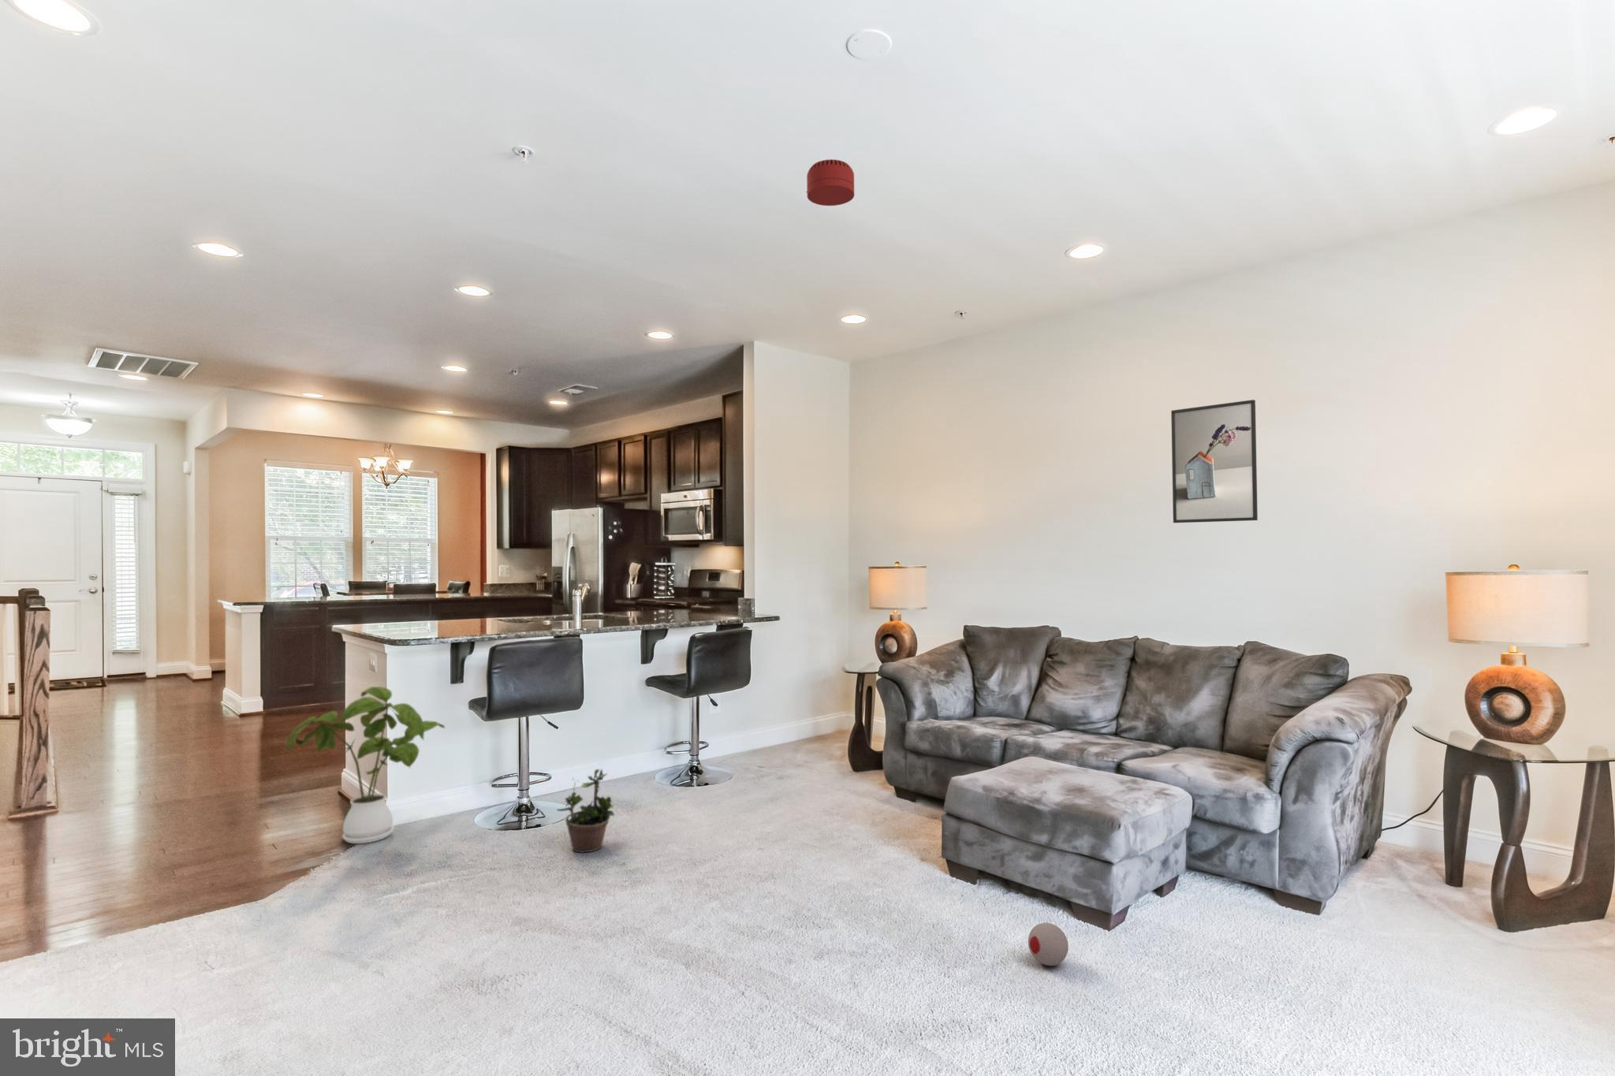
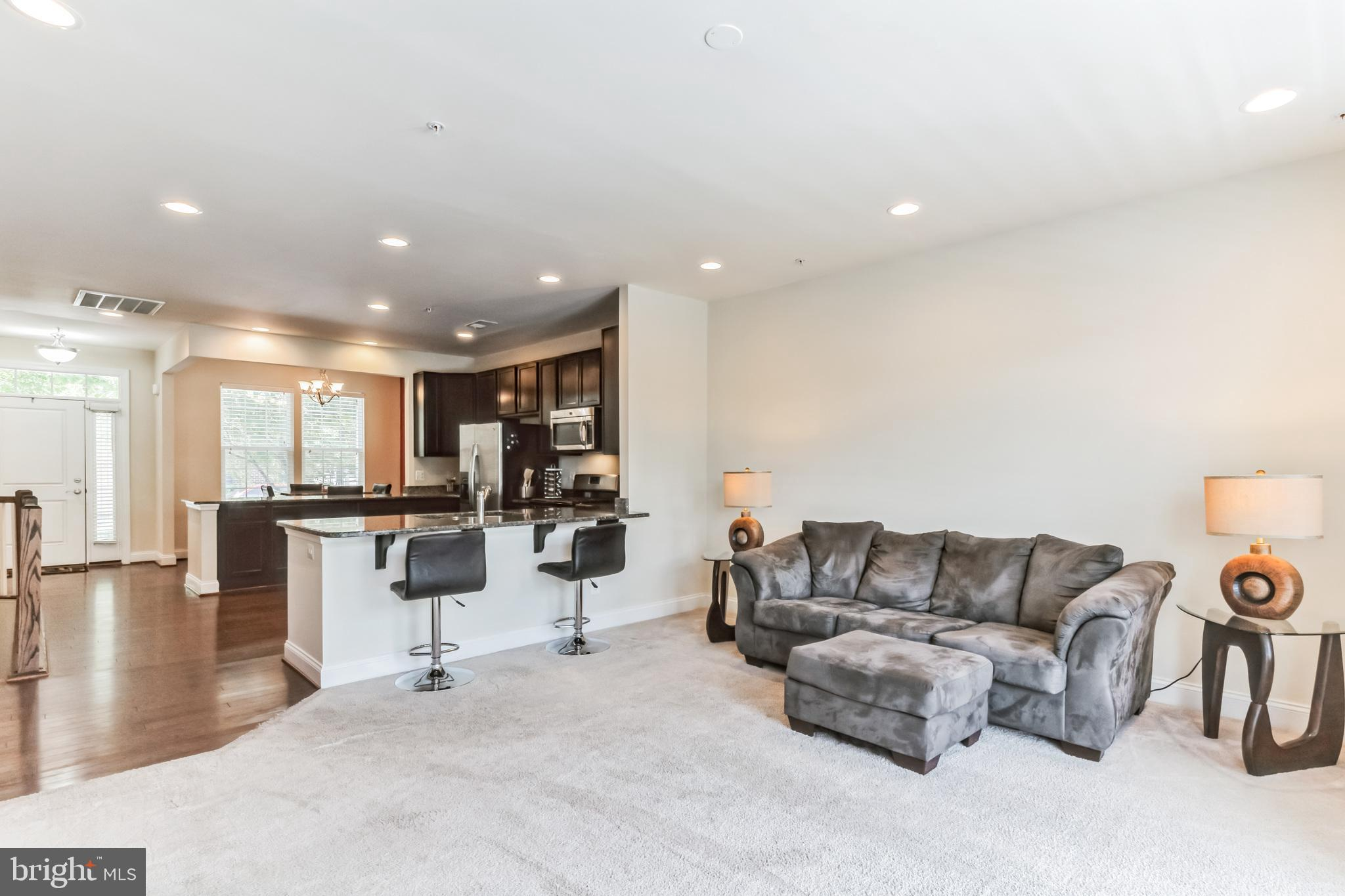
- potted plant (590, 807)
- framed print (1213, 464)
- smoke detector (830, 183)
- house plant (382, 763)
- ball (1048, 944)
